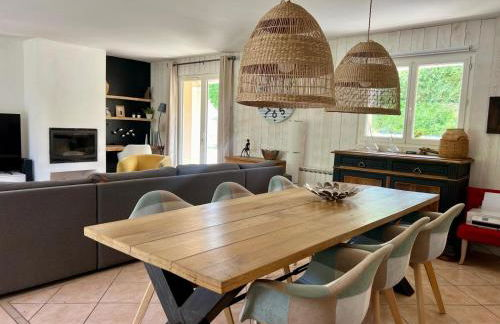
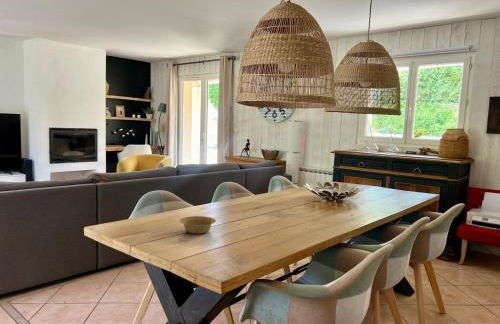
+ bowl (197, 225)
